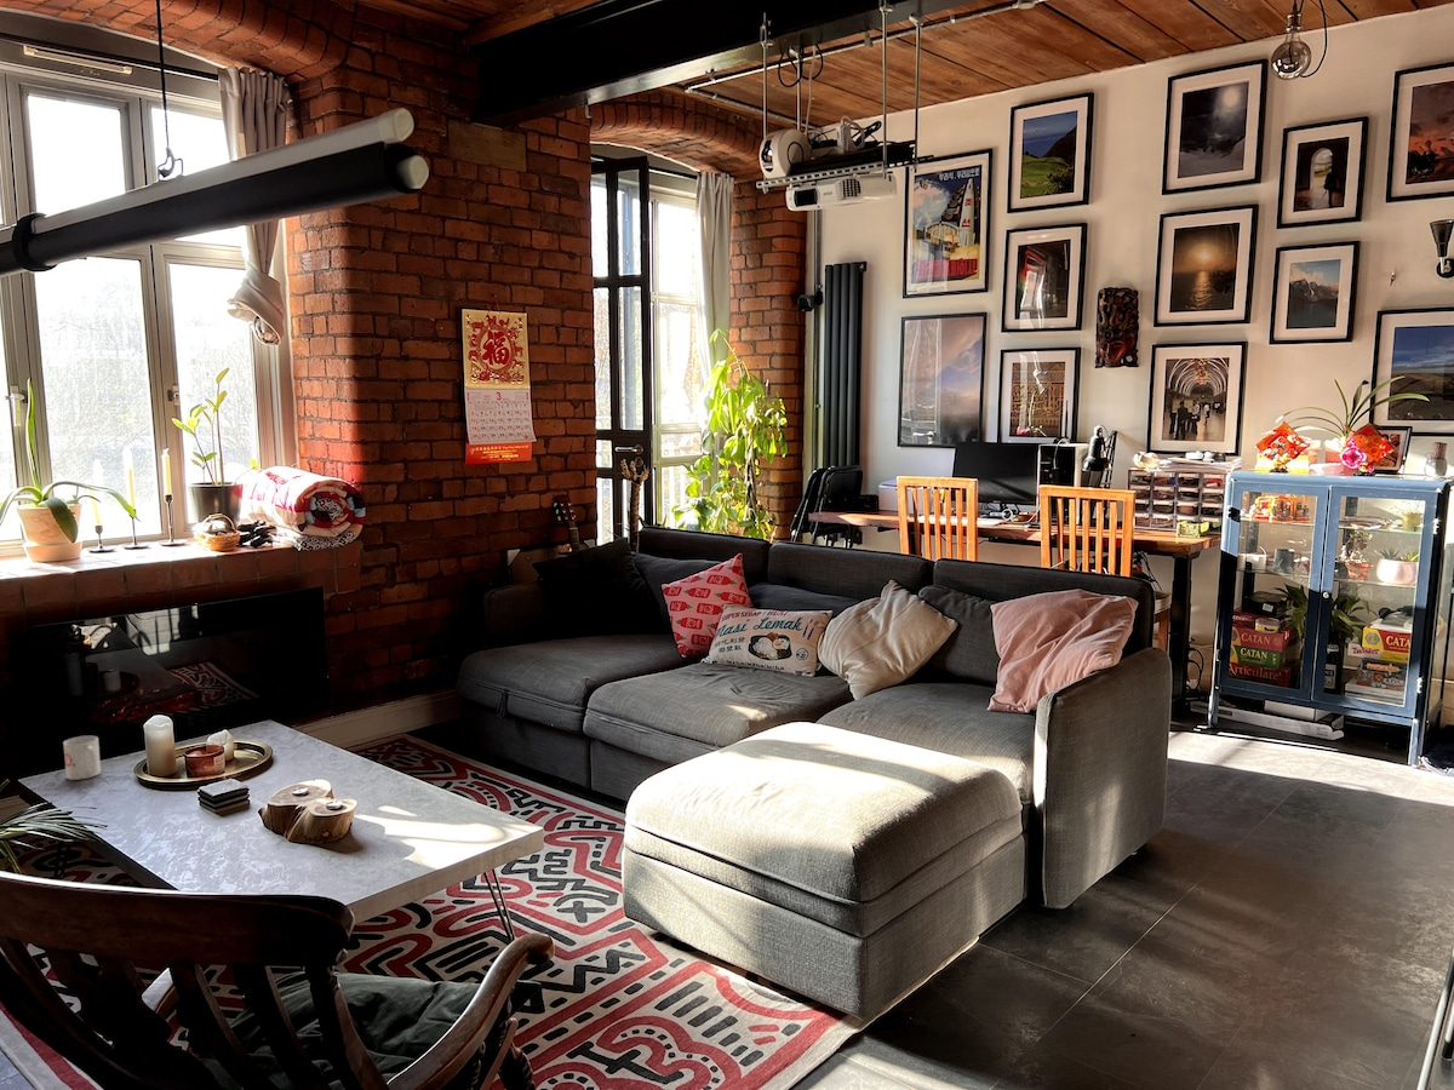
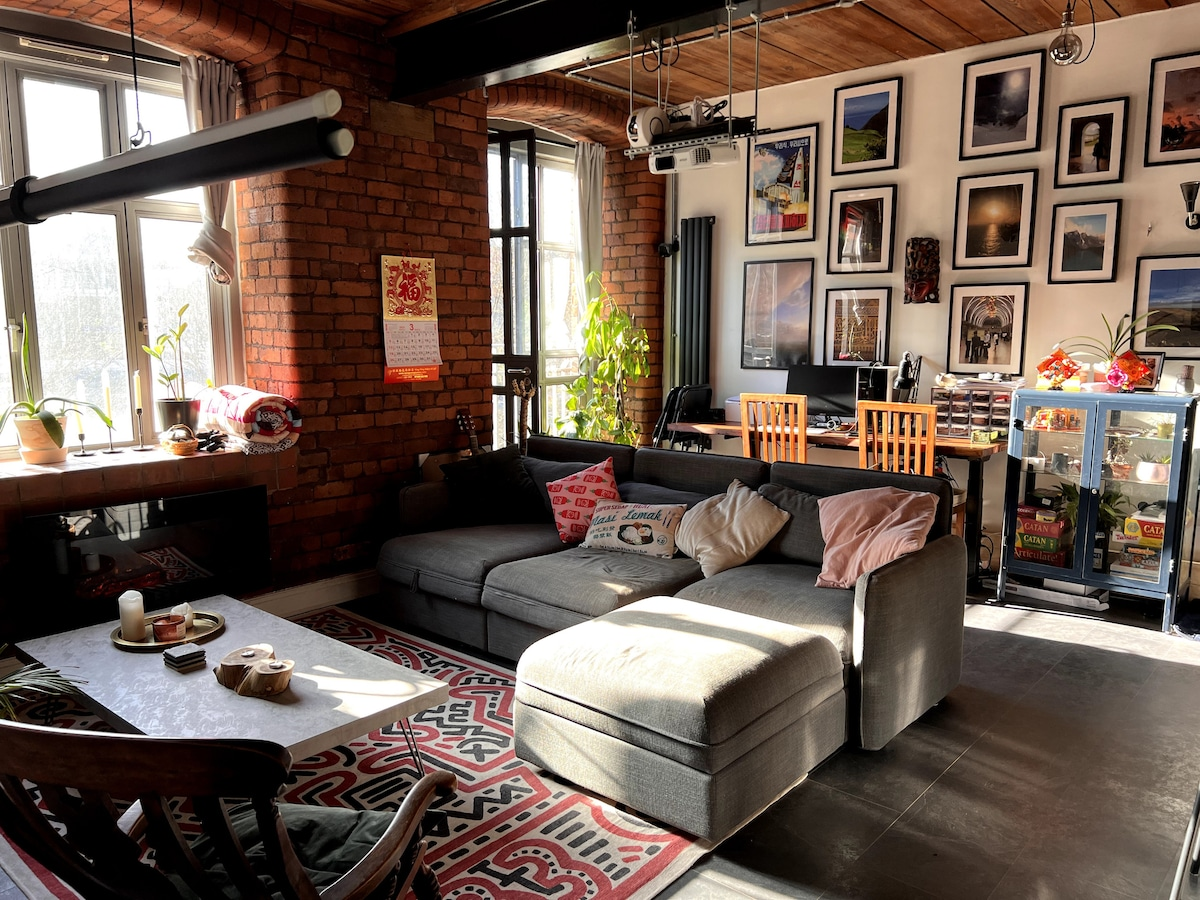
- mug (85, 758)
